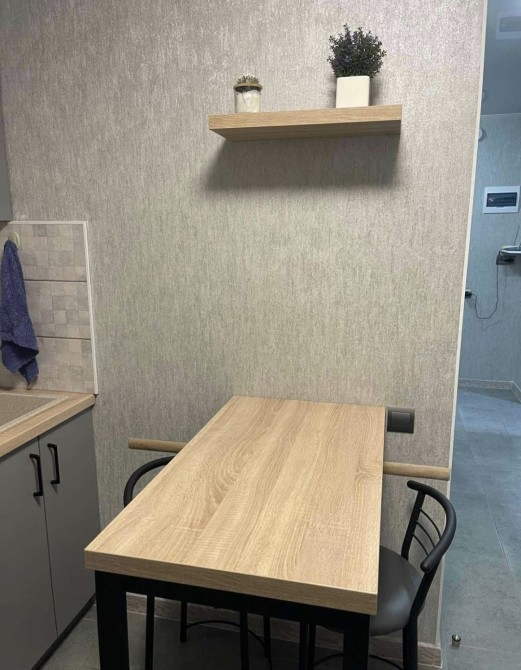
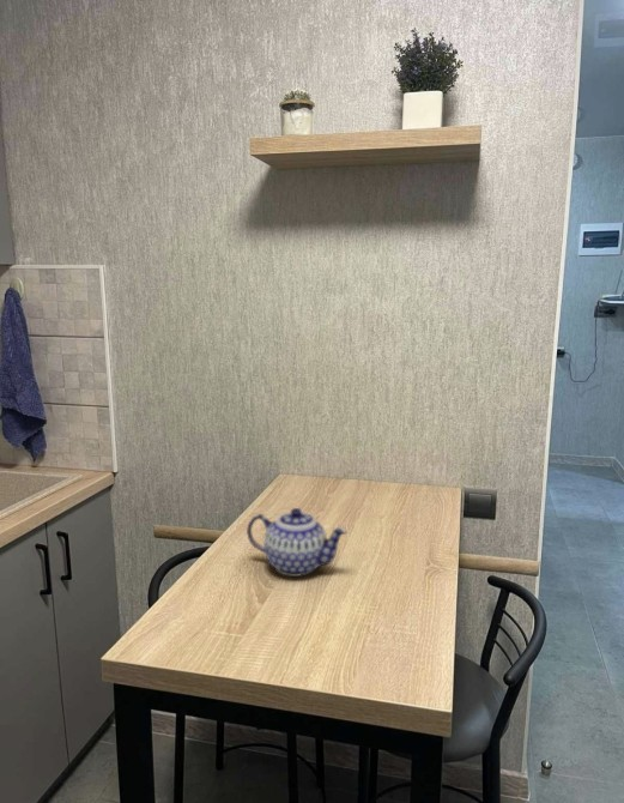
+ teapot (296, 537)
